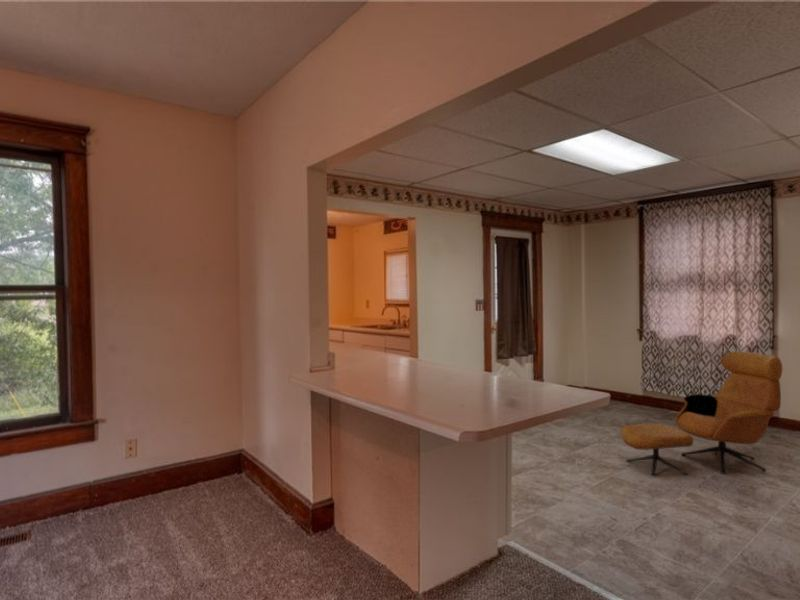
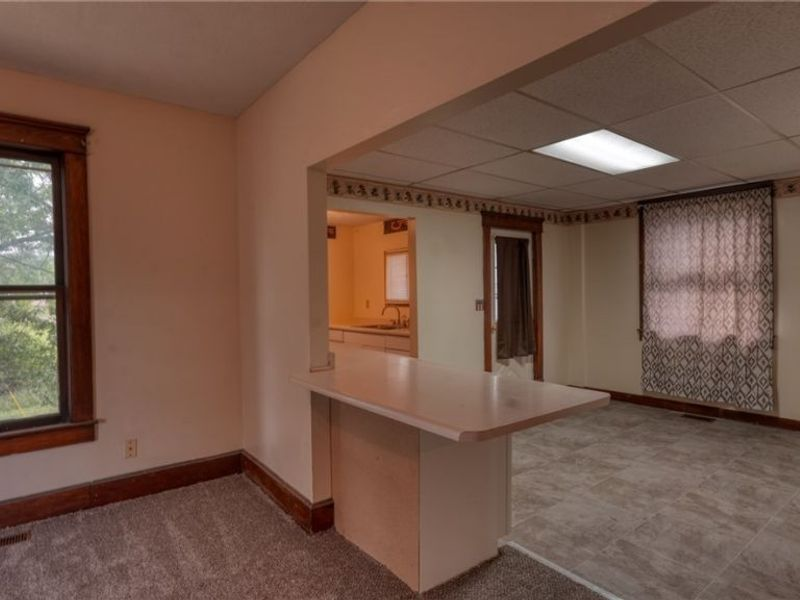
- armchair (696, 410)
